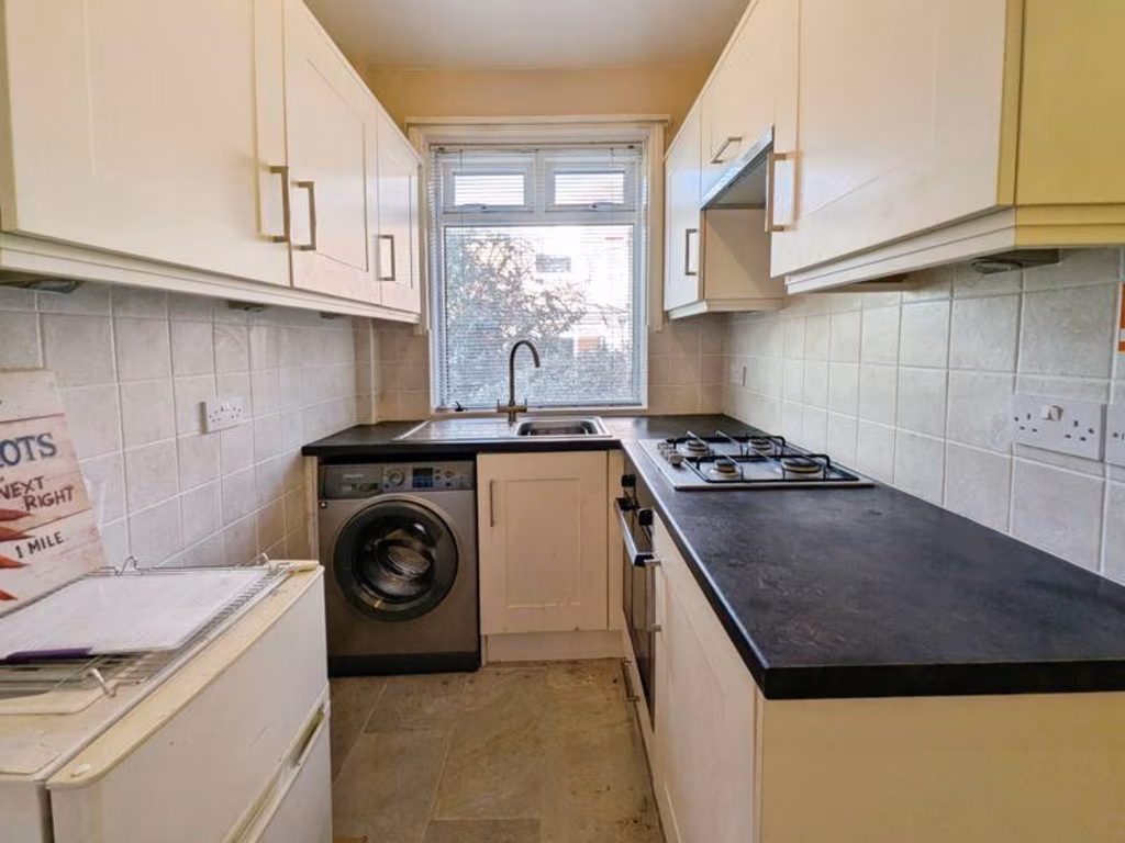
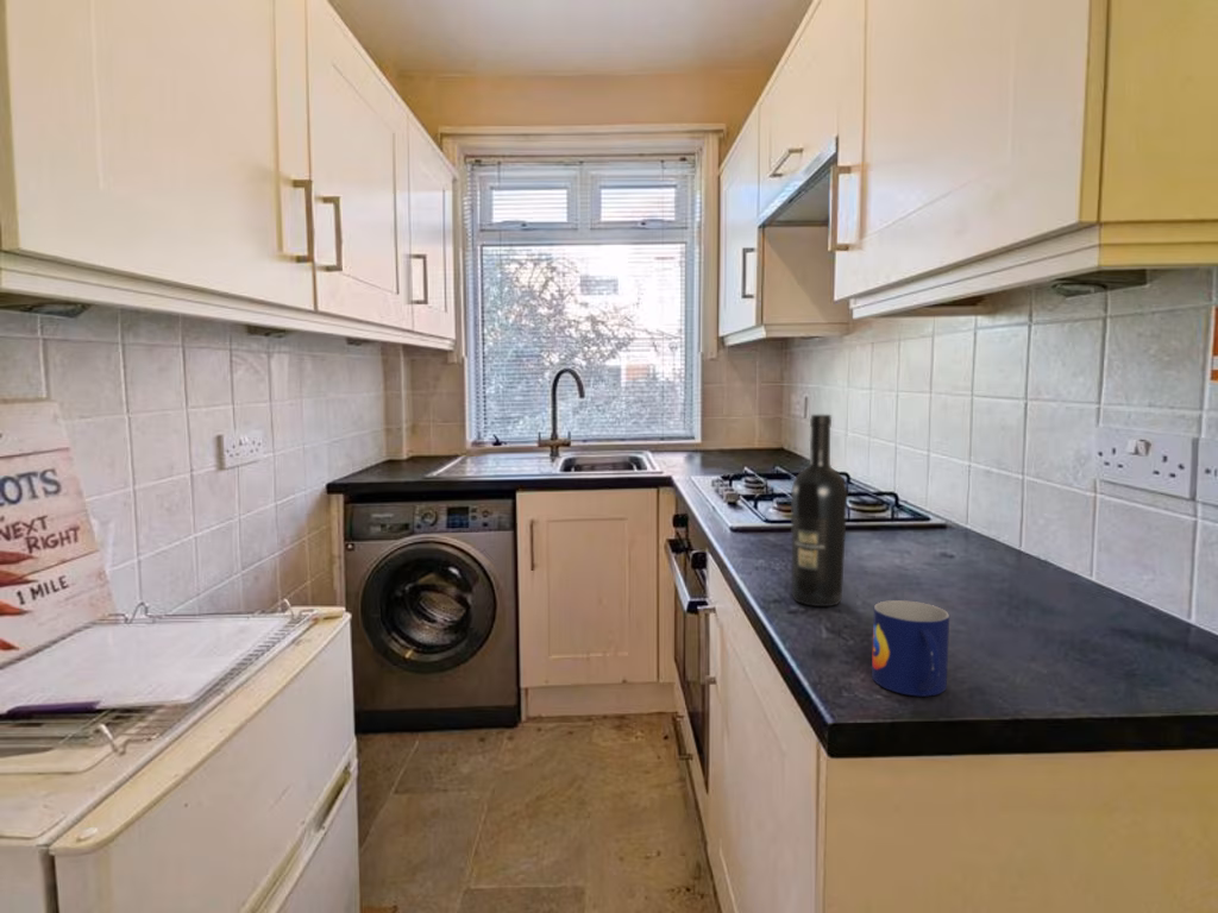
+ wine bottle (818, 508)
+ mug (915, 651)
